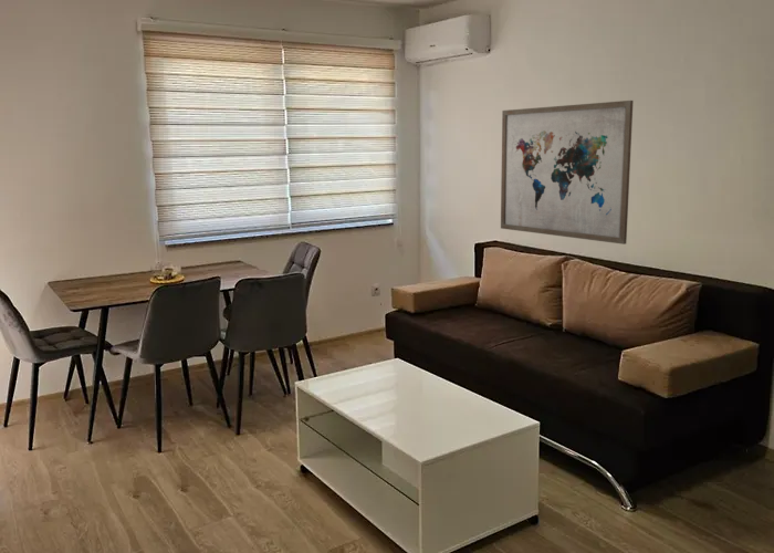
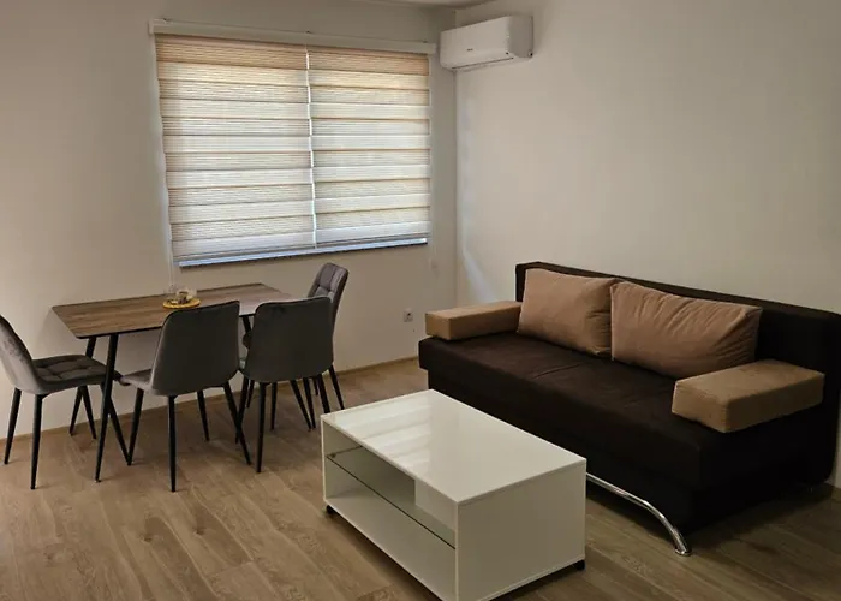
- wall art (558, 171)
